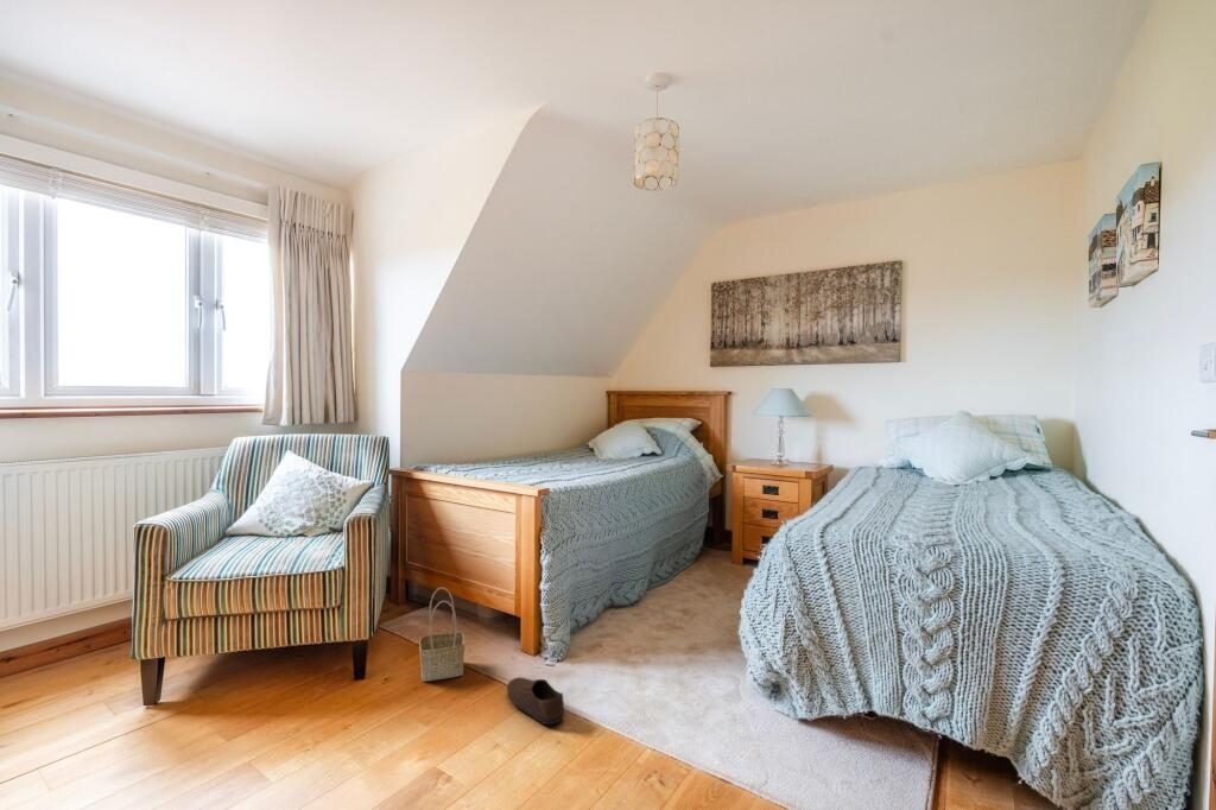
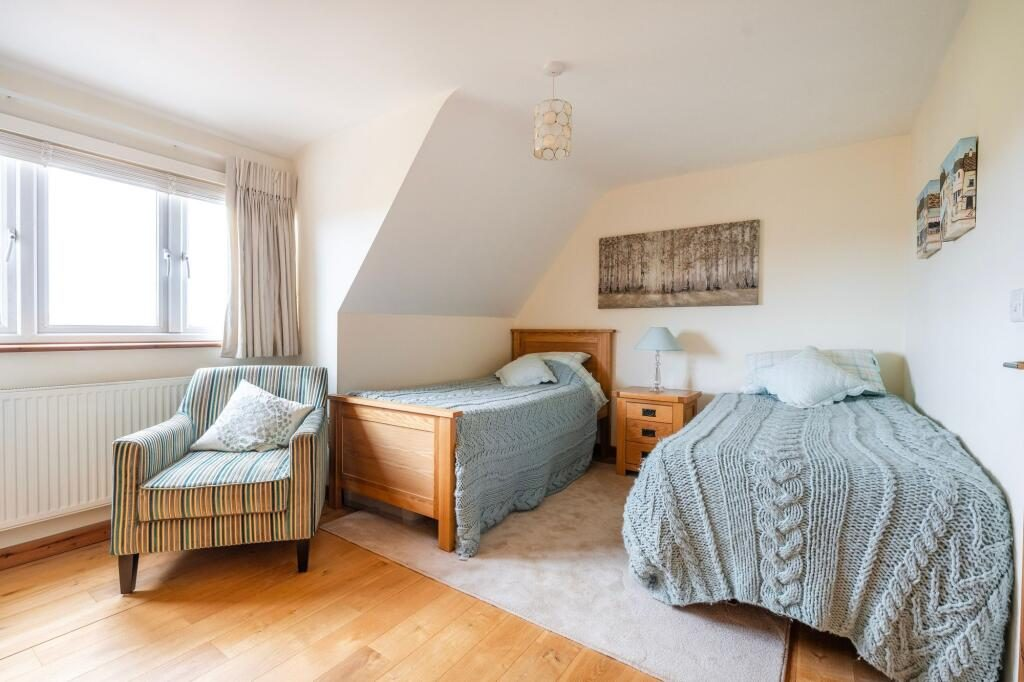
- shoe (533, 691)
- basket (442, 633)
